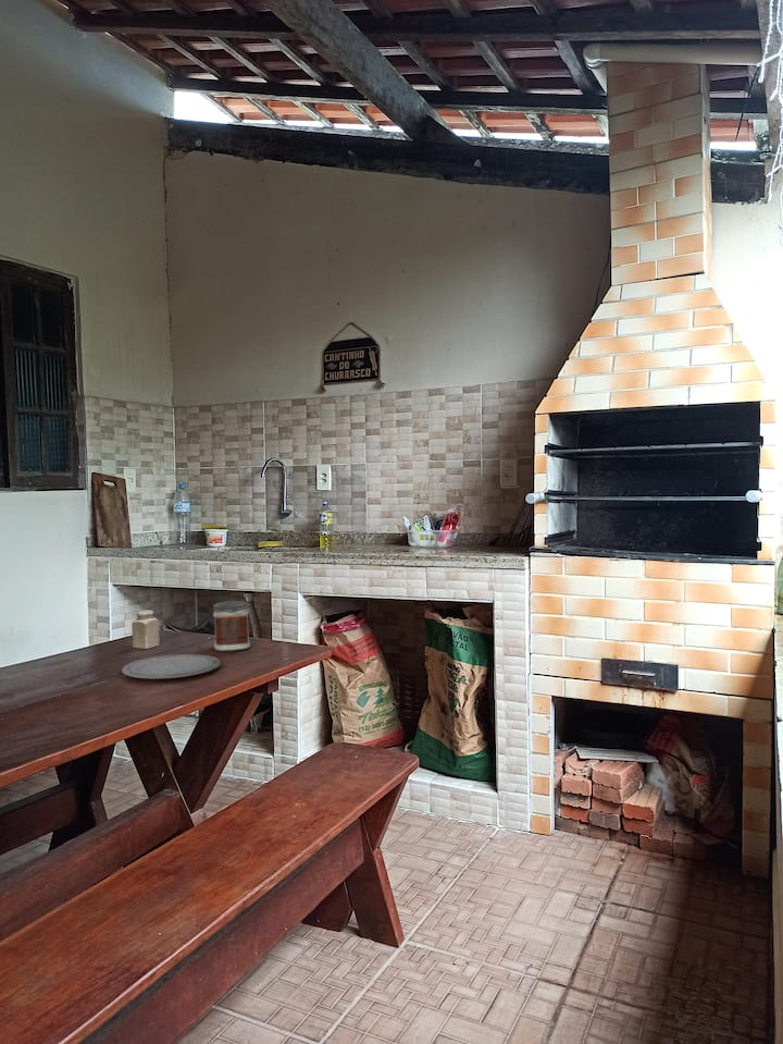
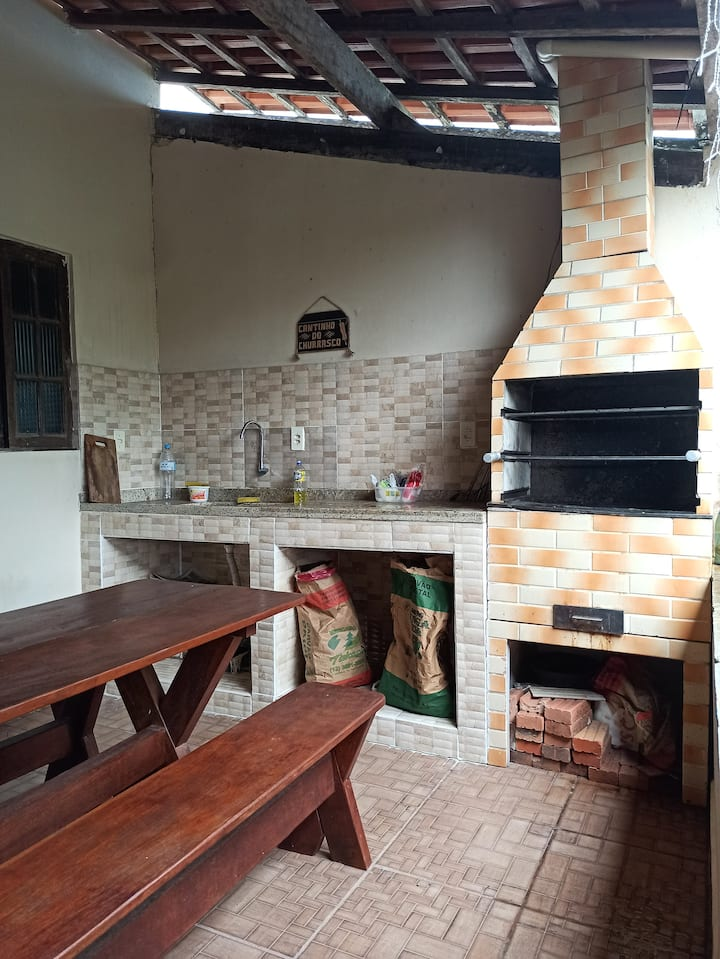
- jar (231, 625)
- plate (172, 667)
- salt shaker (145, 628)
